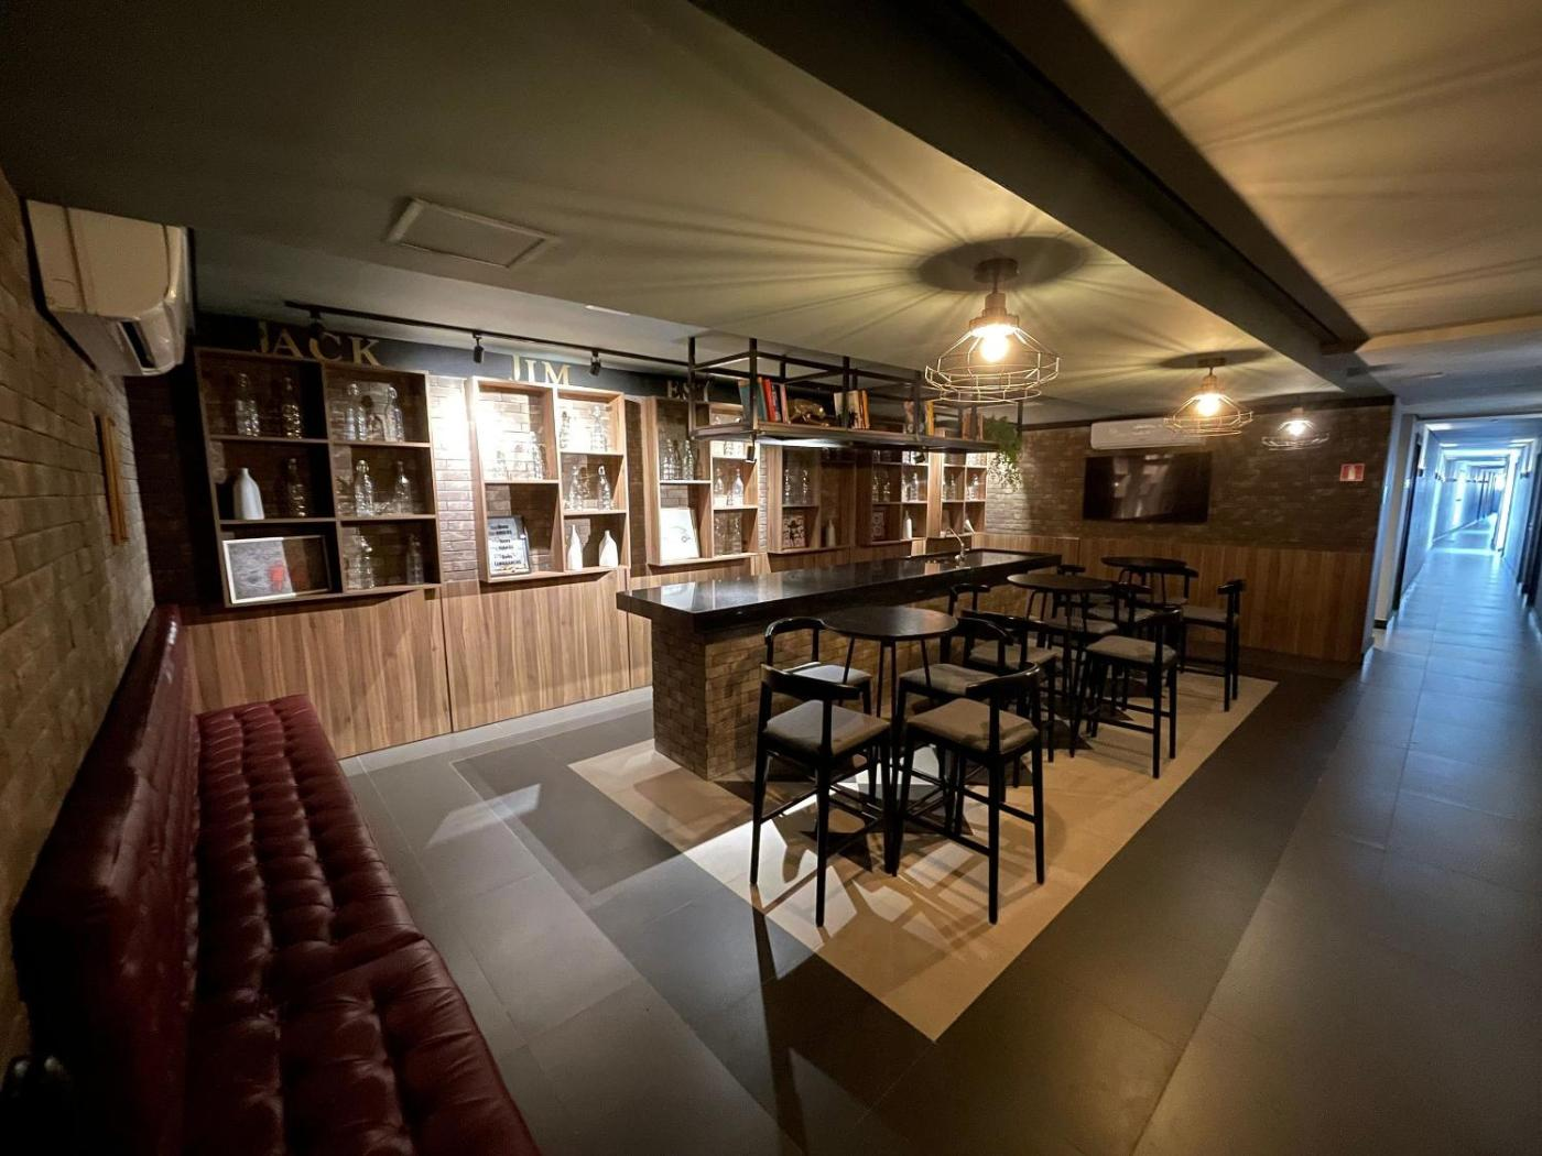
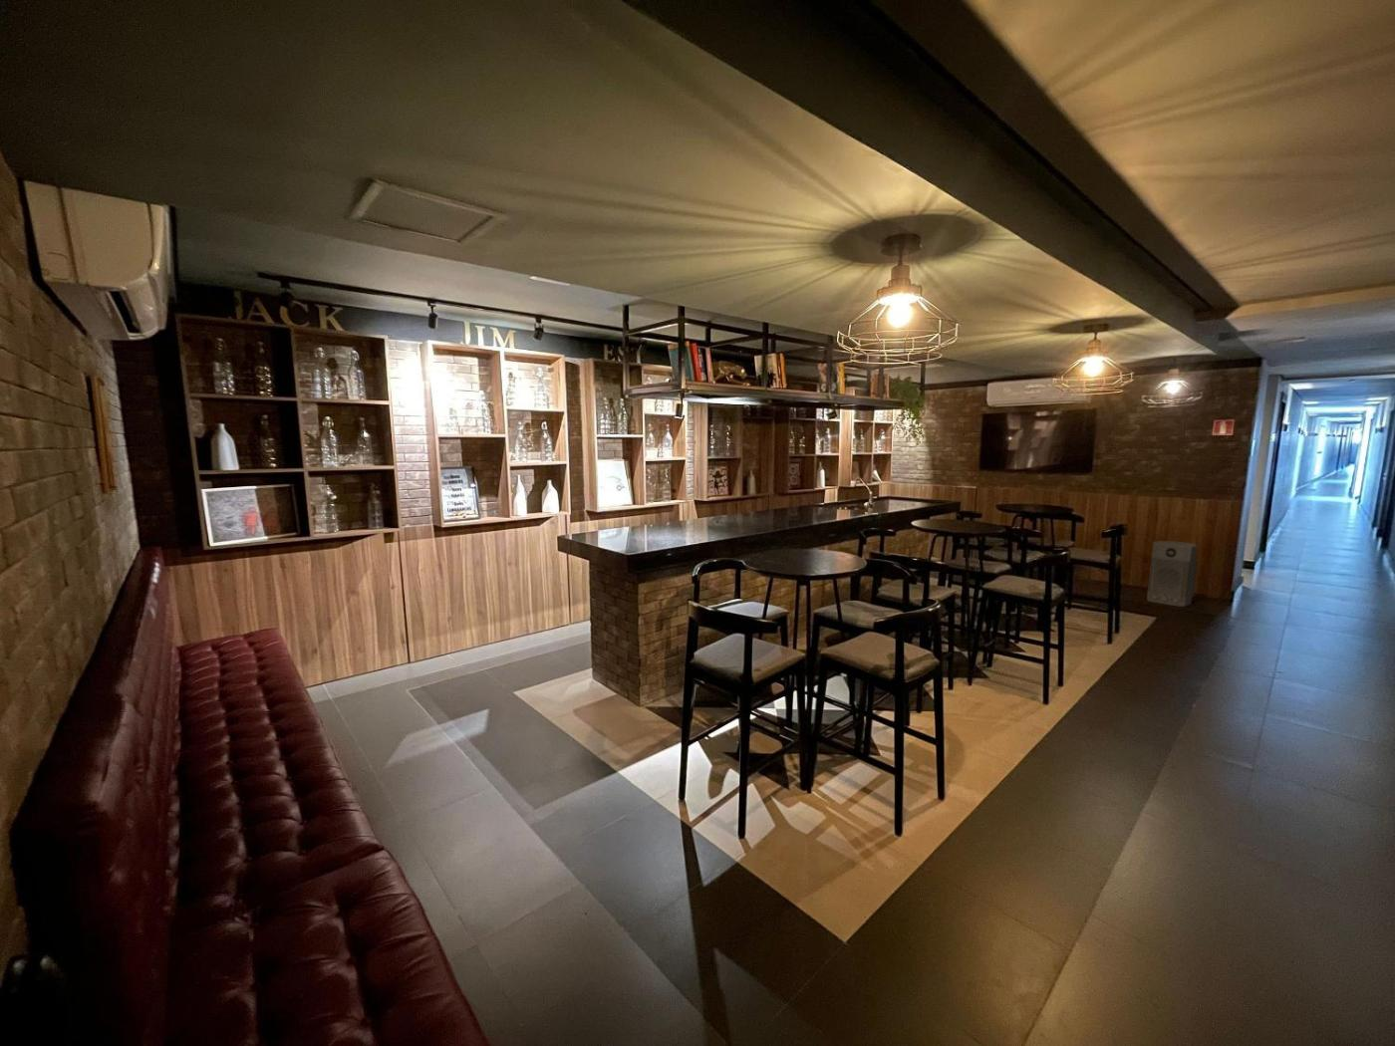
+ air purifier (1172, 571)
